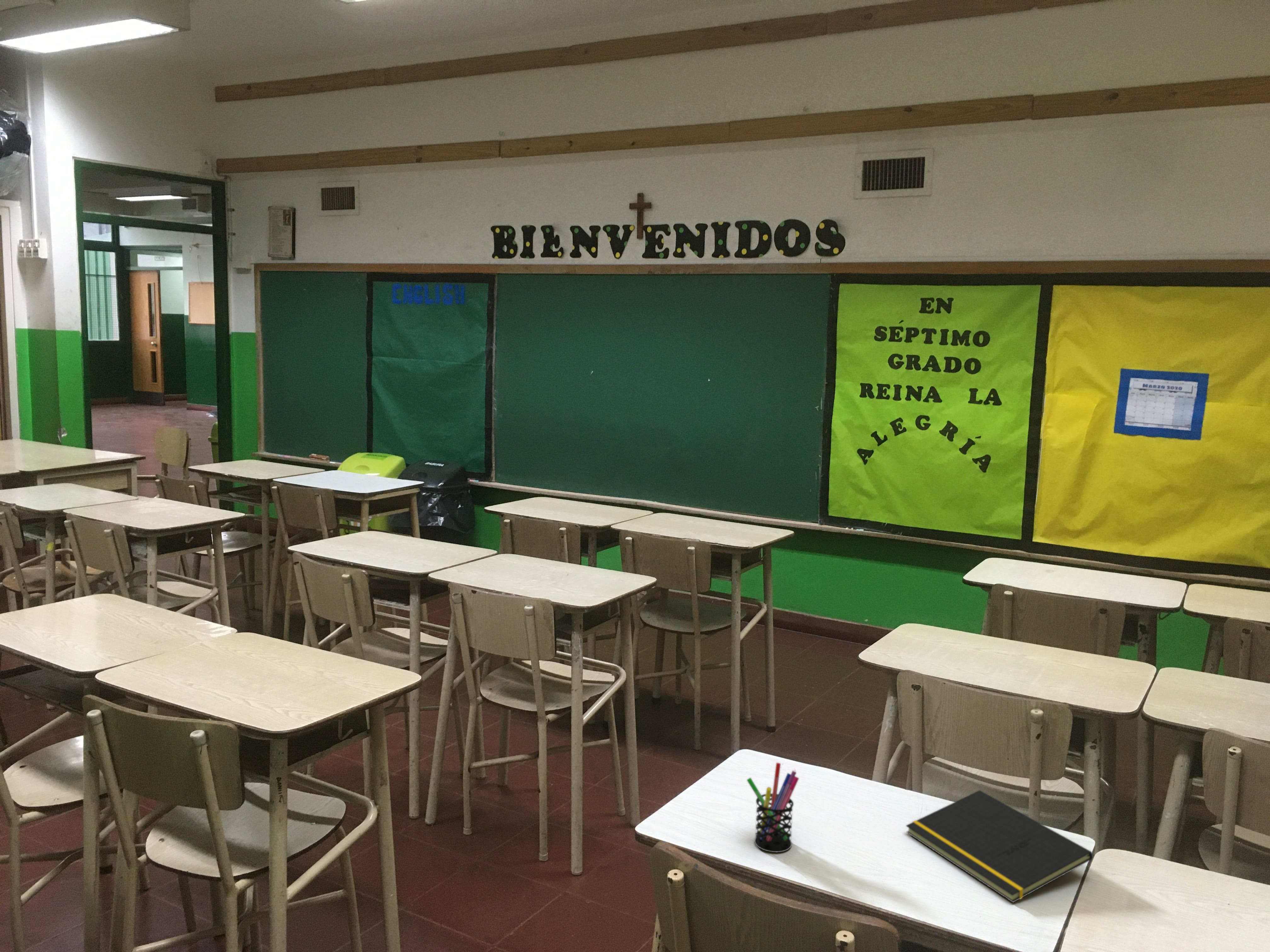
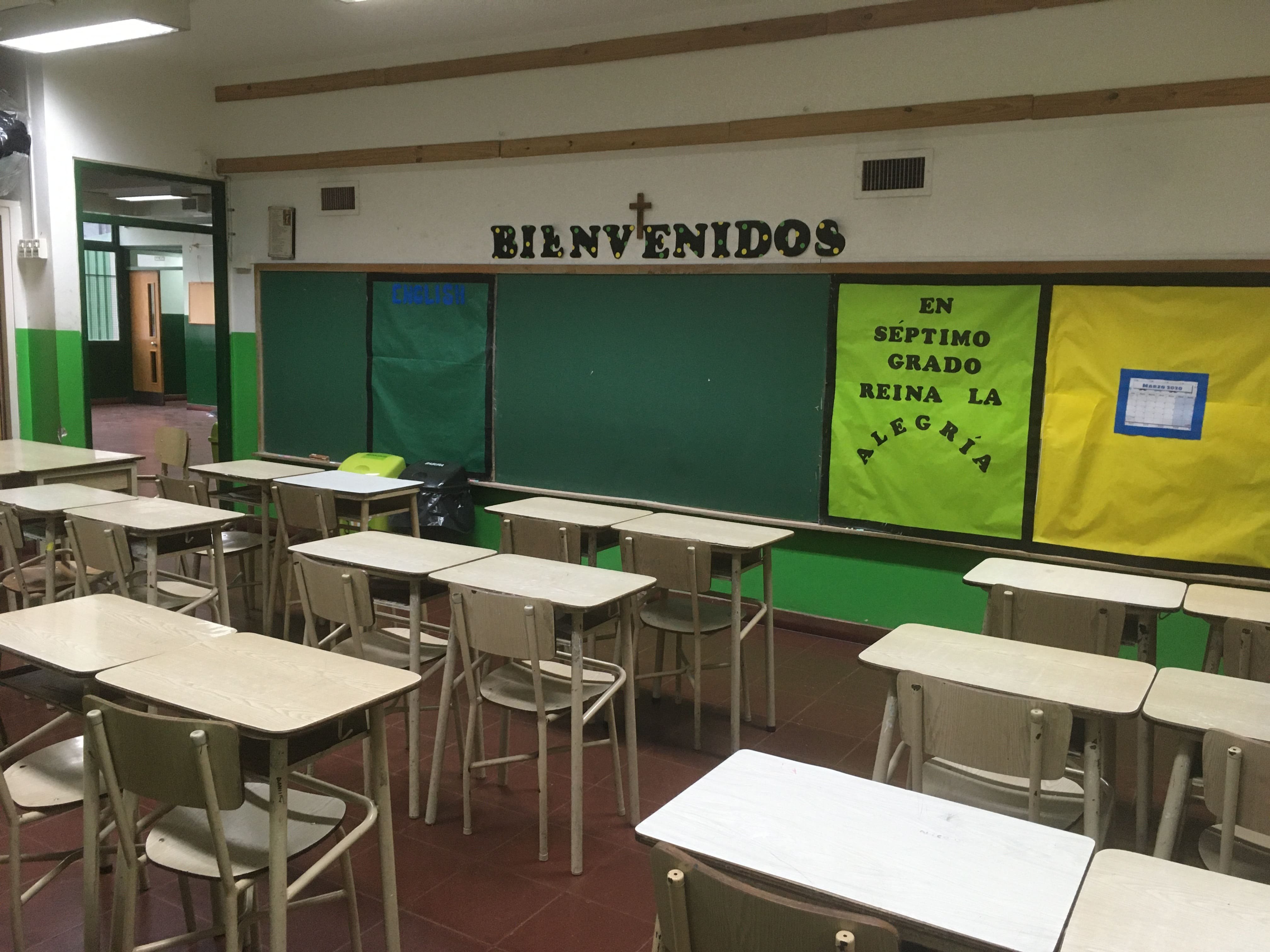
- pen holder (770, 805)
- notepad (995, 842)
